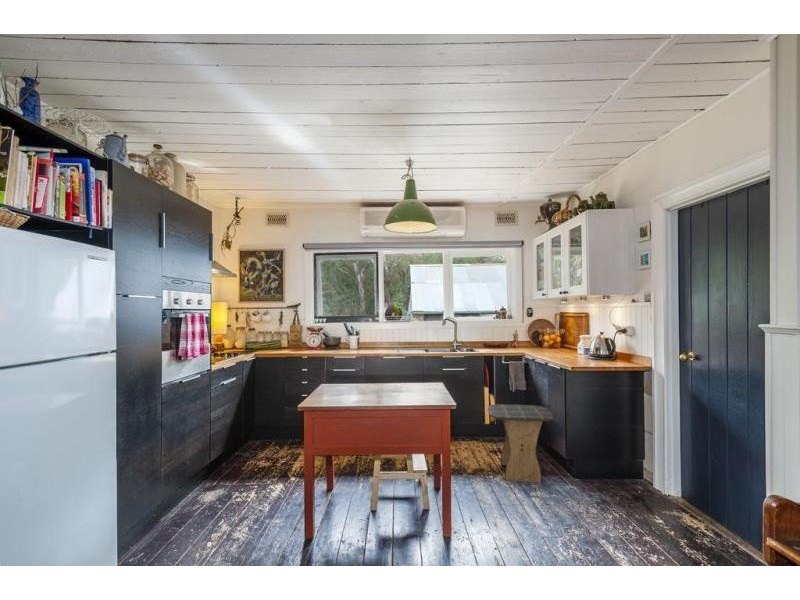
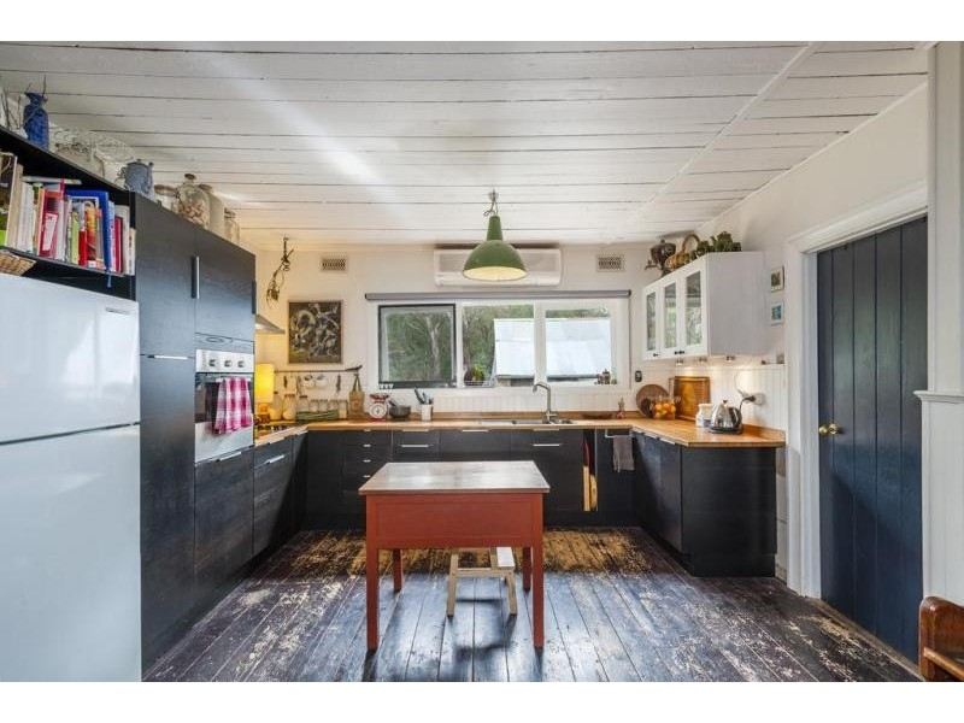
- stool (519, 441)
